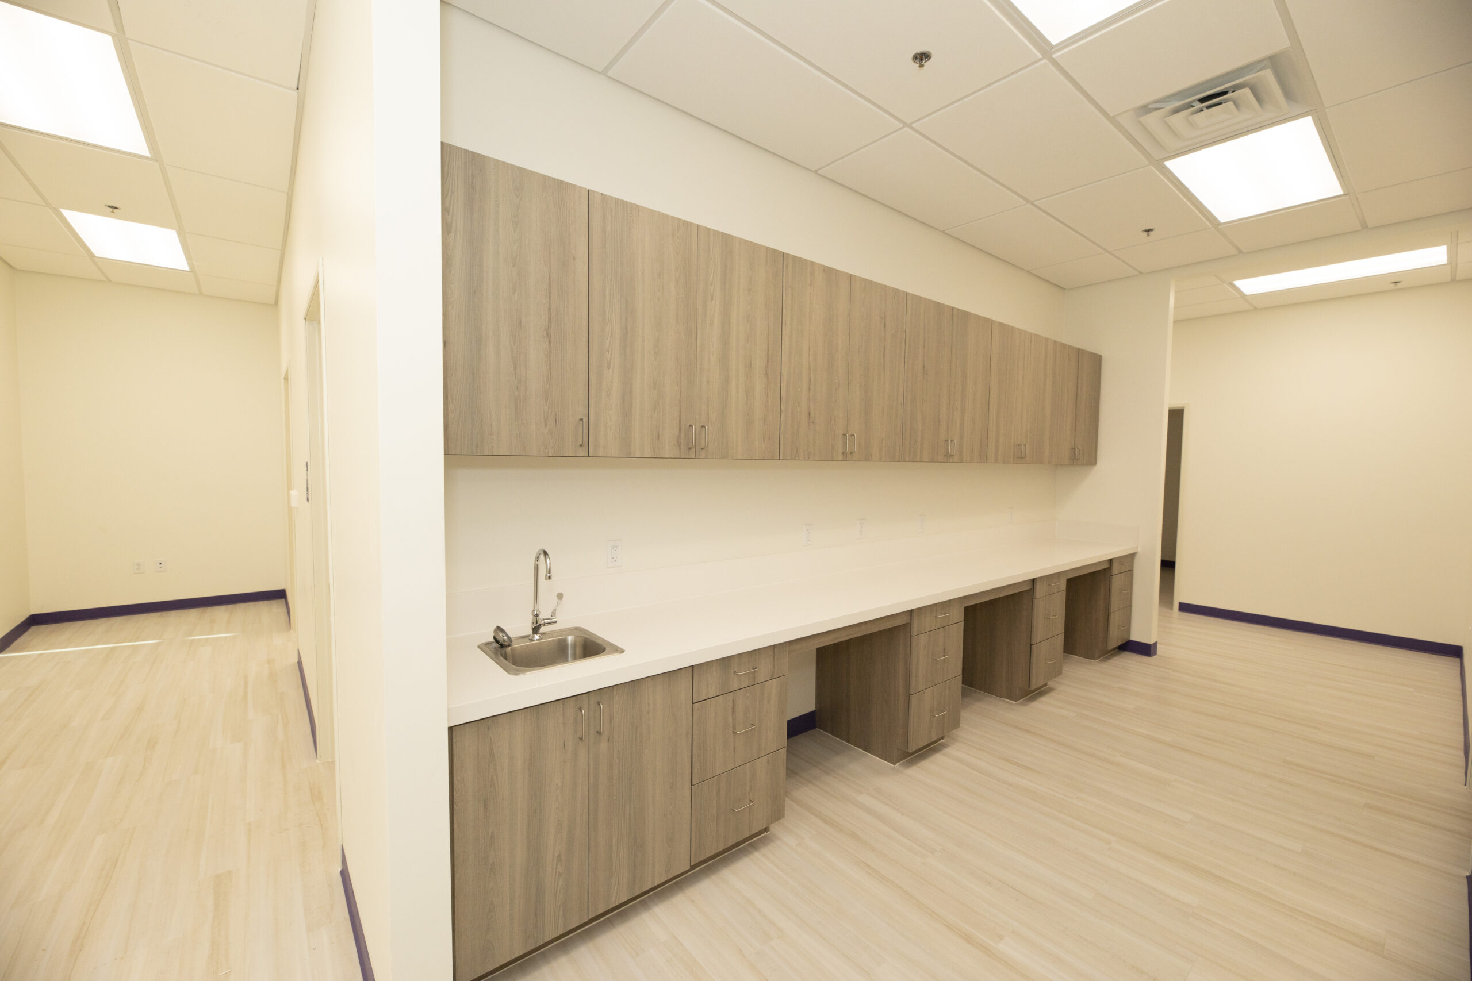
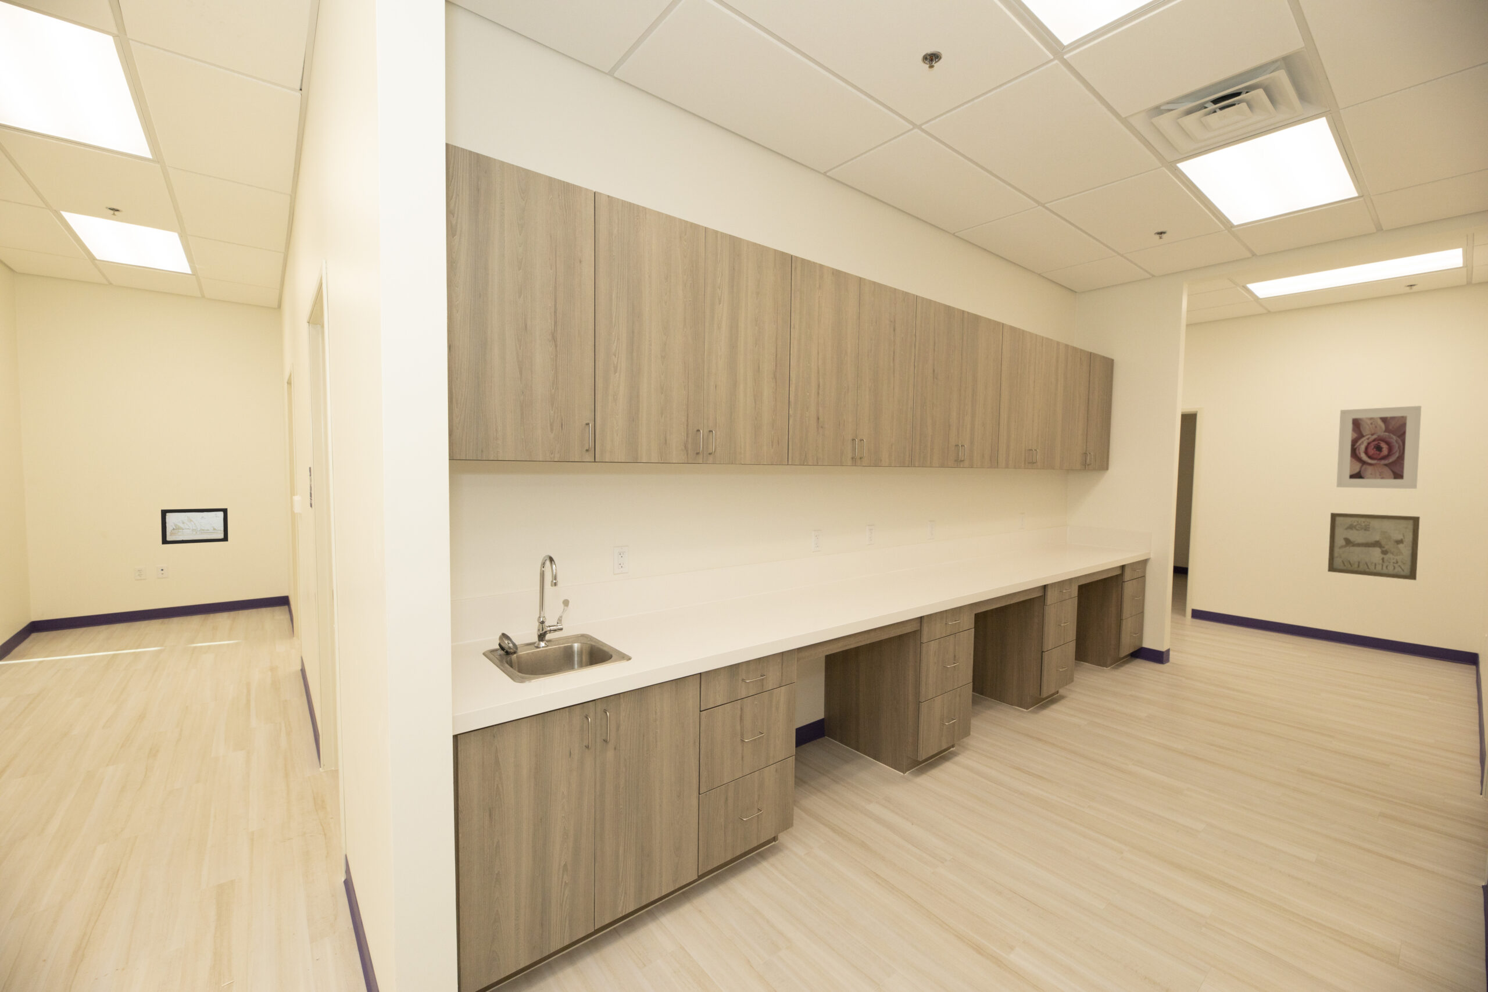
+ wall art (195, 526)
+ wall art (1372, 545)
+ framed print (1377, 448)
